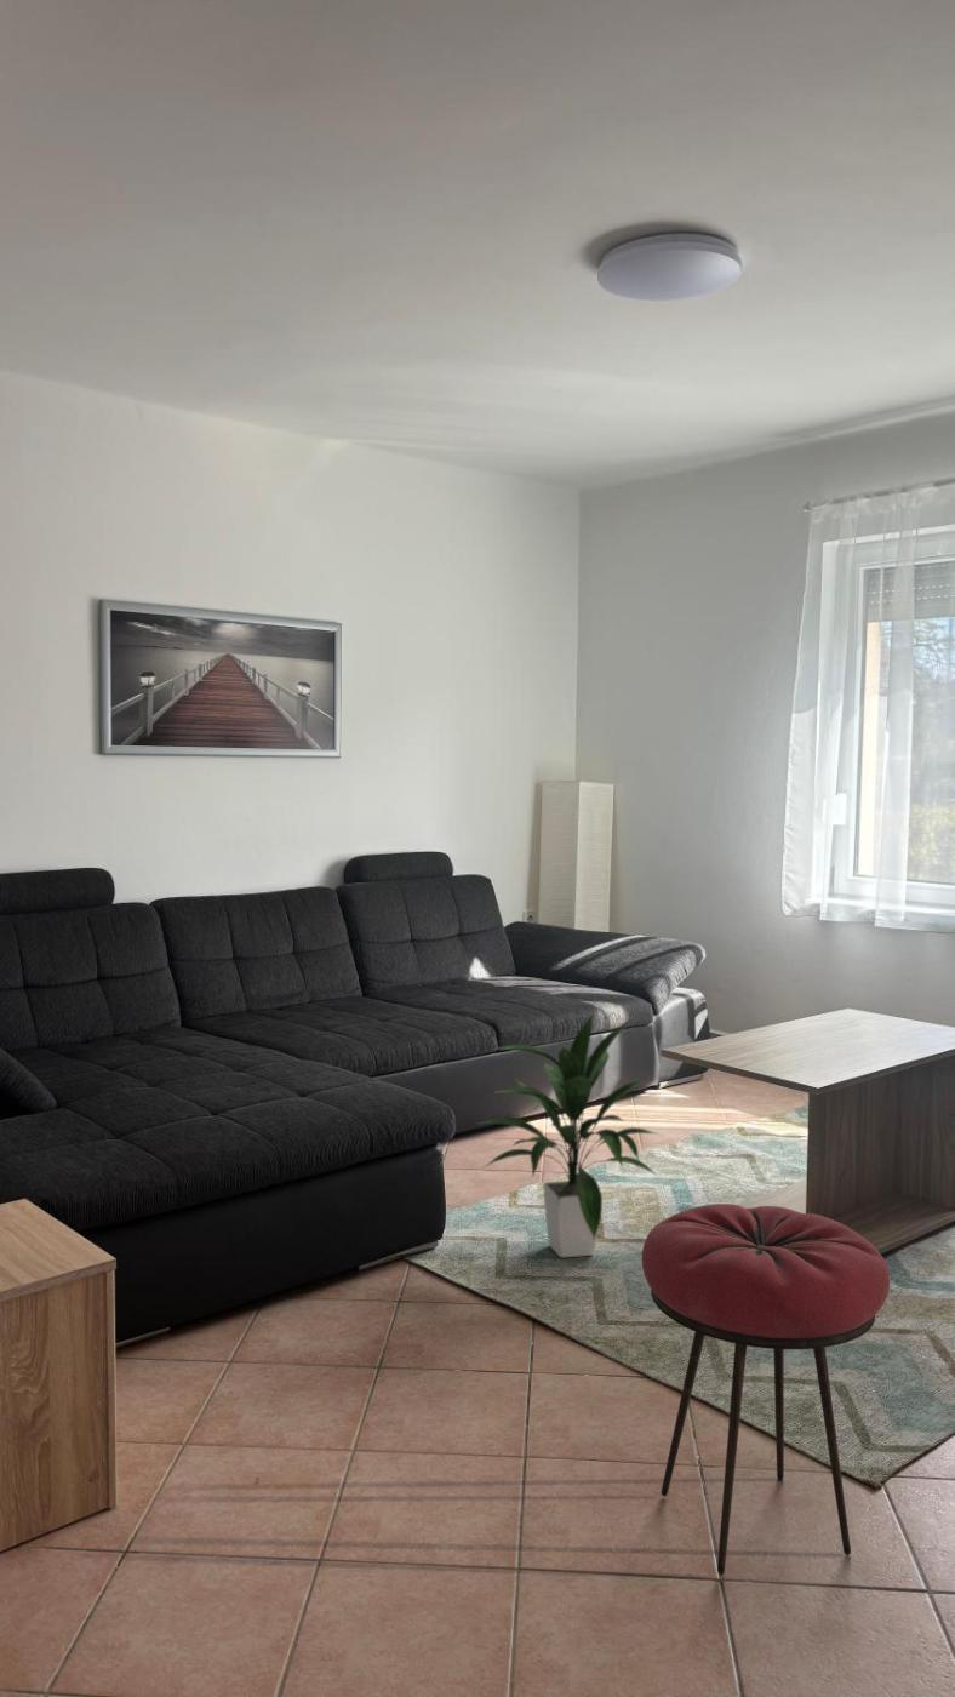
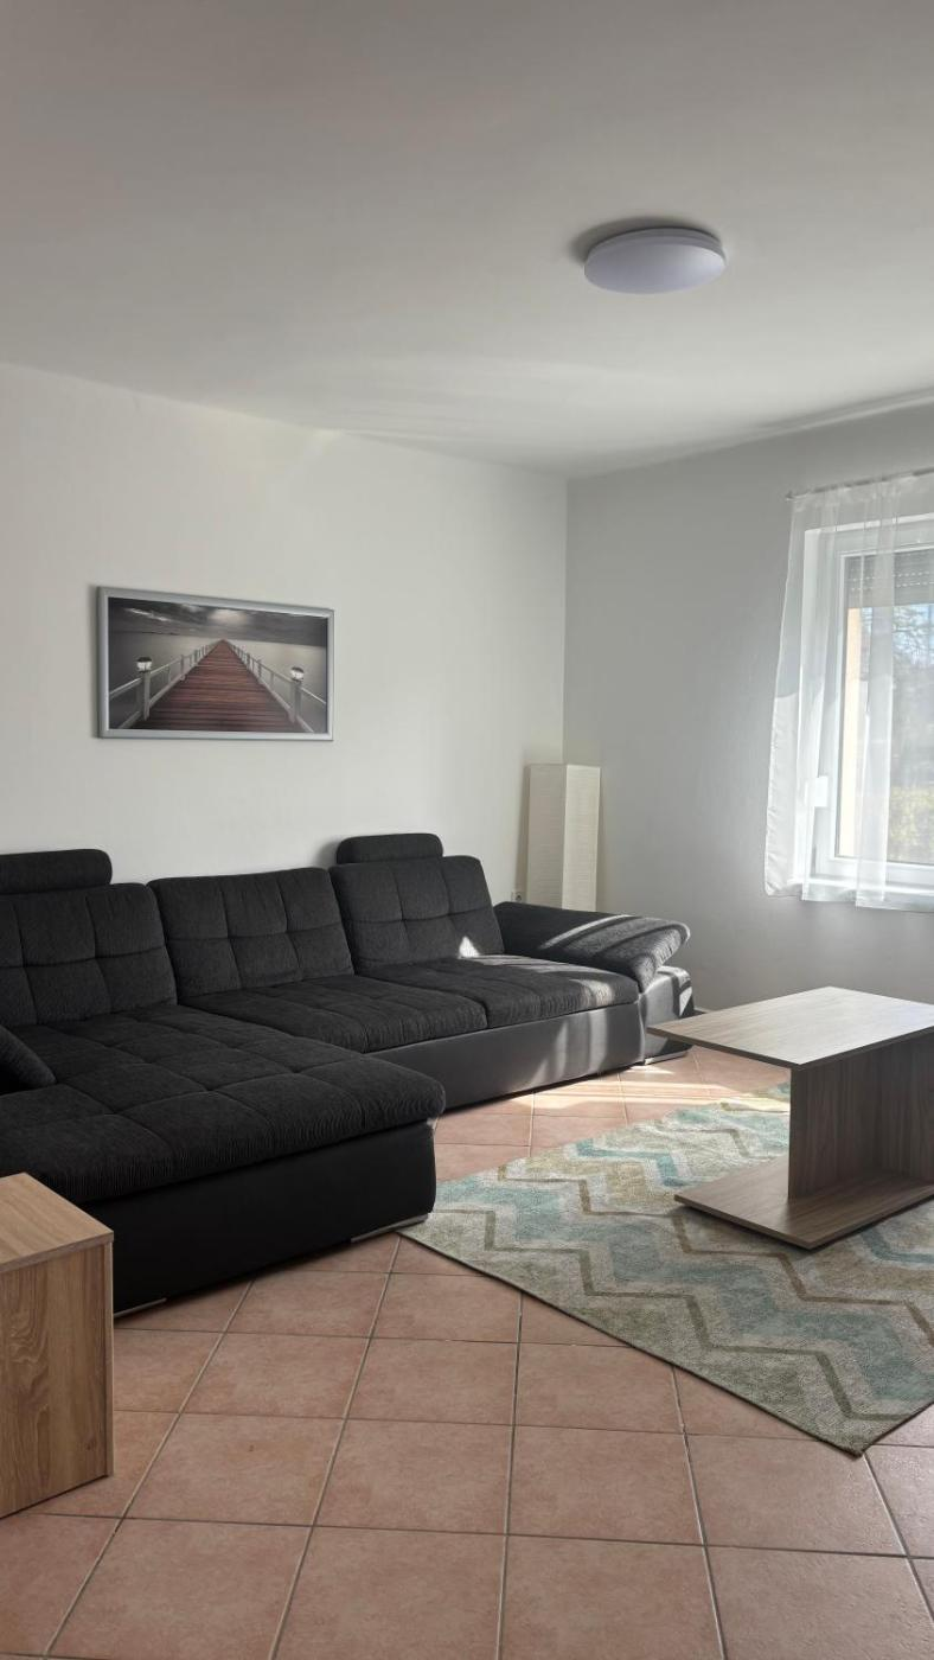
- indoor plant (572, 1136)
- stool (743, 1377)
